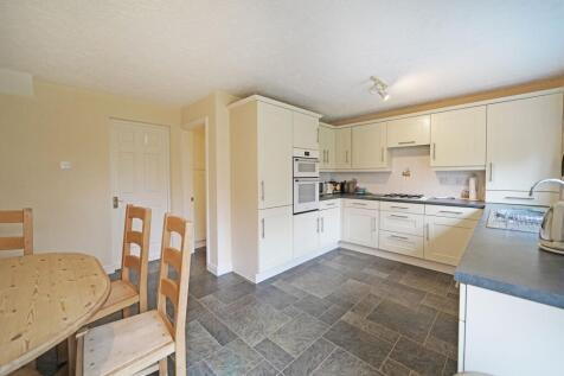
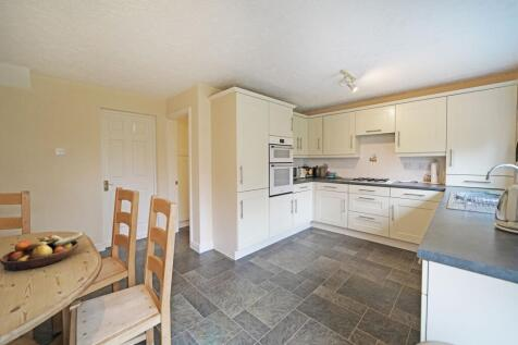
+ fruit bowl (44, 247)
